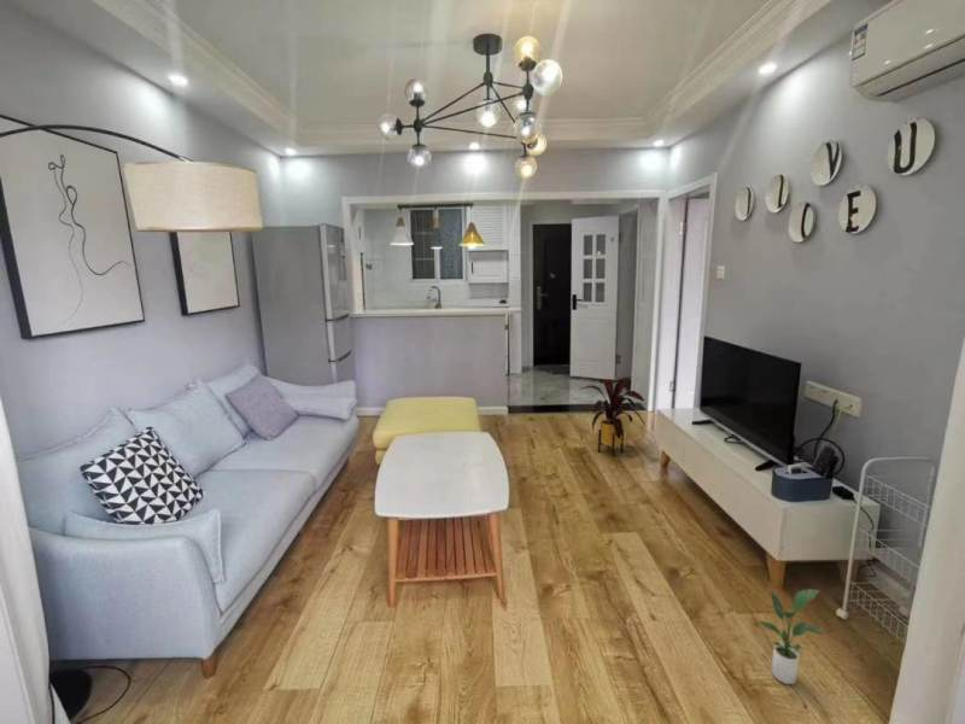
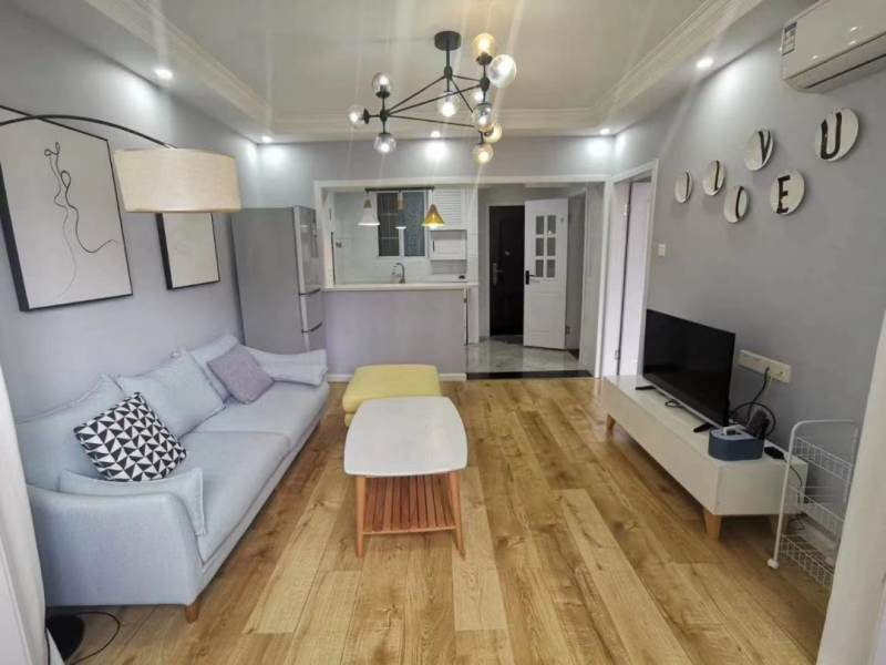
- house plant (609, 415)
- potted plant (785, 631)
